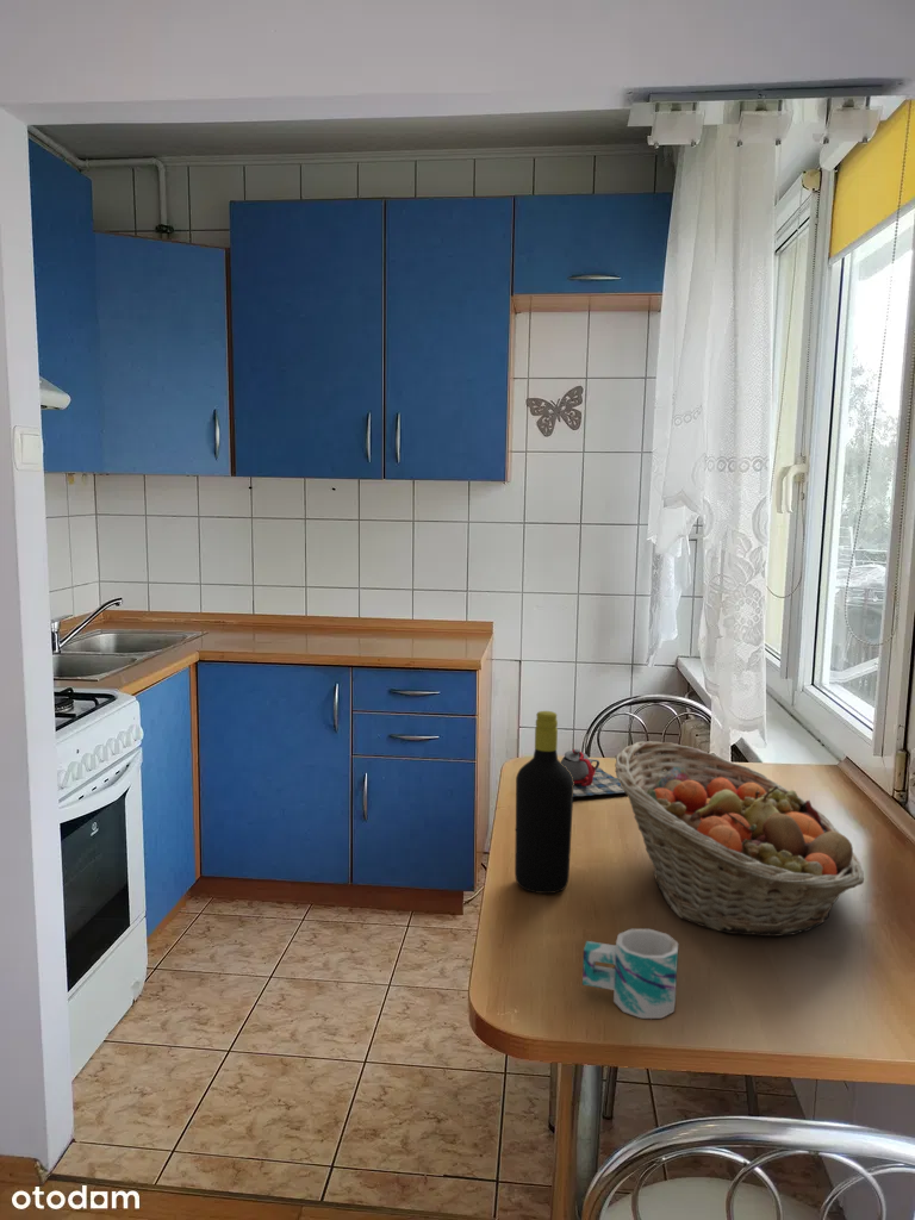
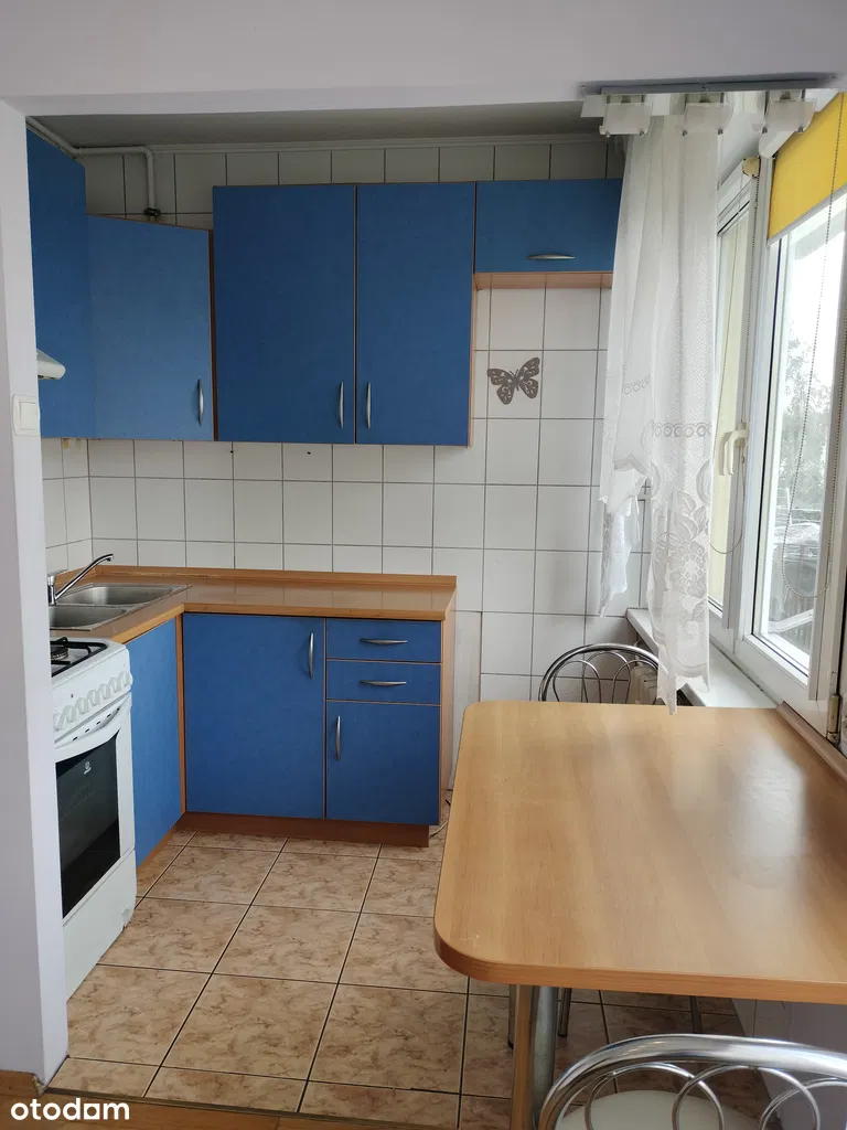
- mug (629, 969)
- teapot (575, 766)
- bottle (543, 799)
- fruit basket (732, 828)
